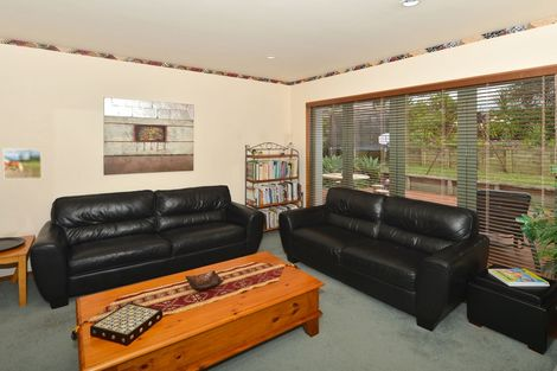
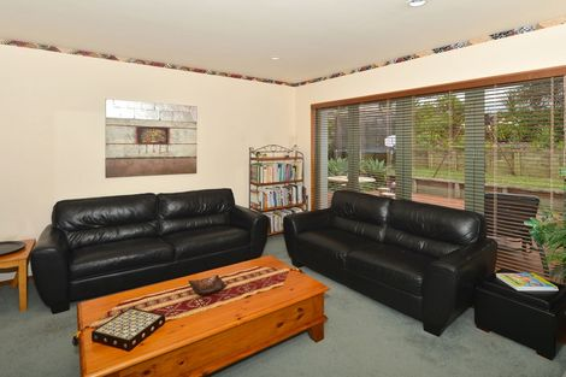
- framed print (23, 164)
